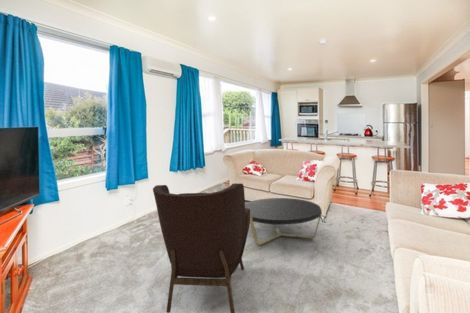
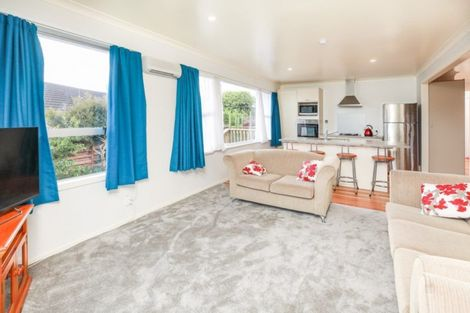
- armchair (207, 234)
- coffee table (280, 221)
